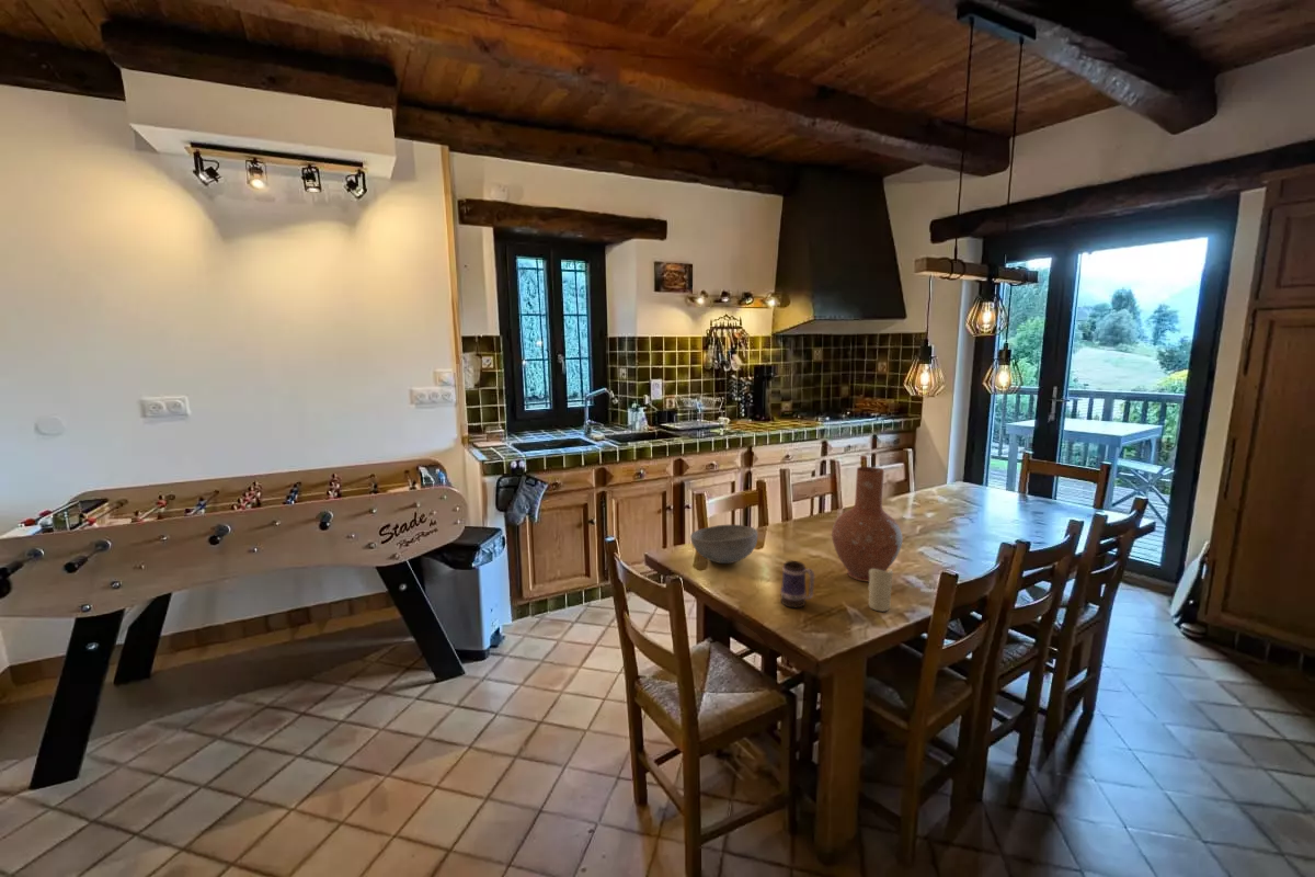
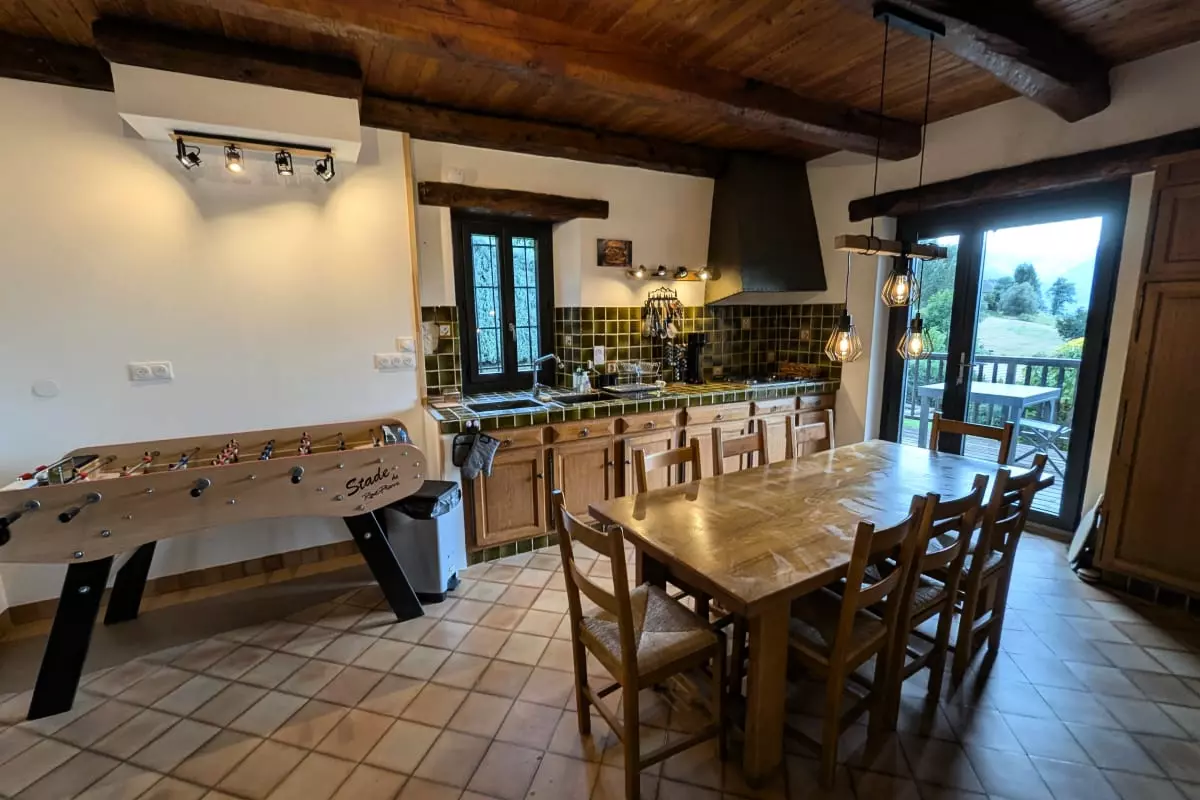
- candle (880, 586)
- vase (867, 523)
- mug (798, 584)
- bowl (723, 544)
